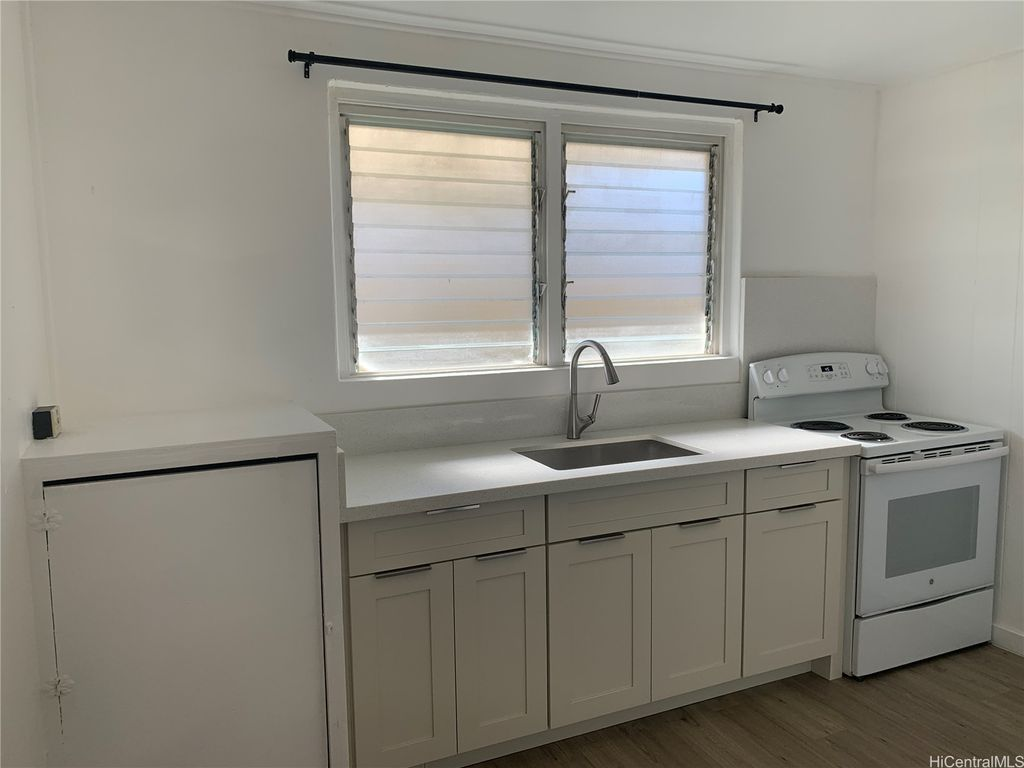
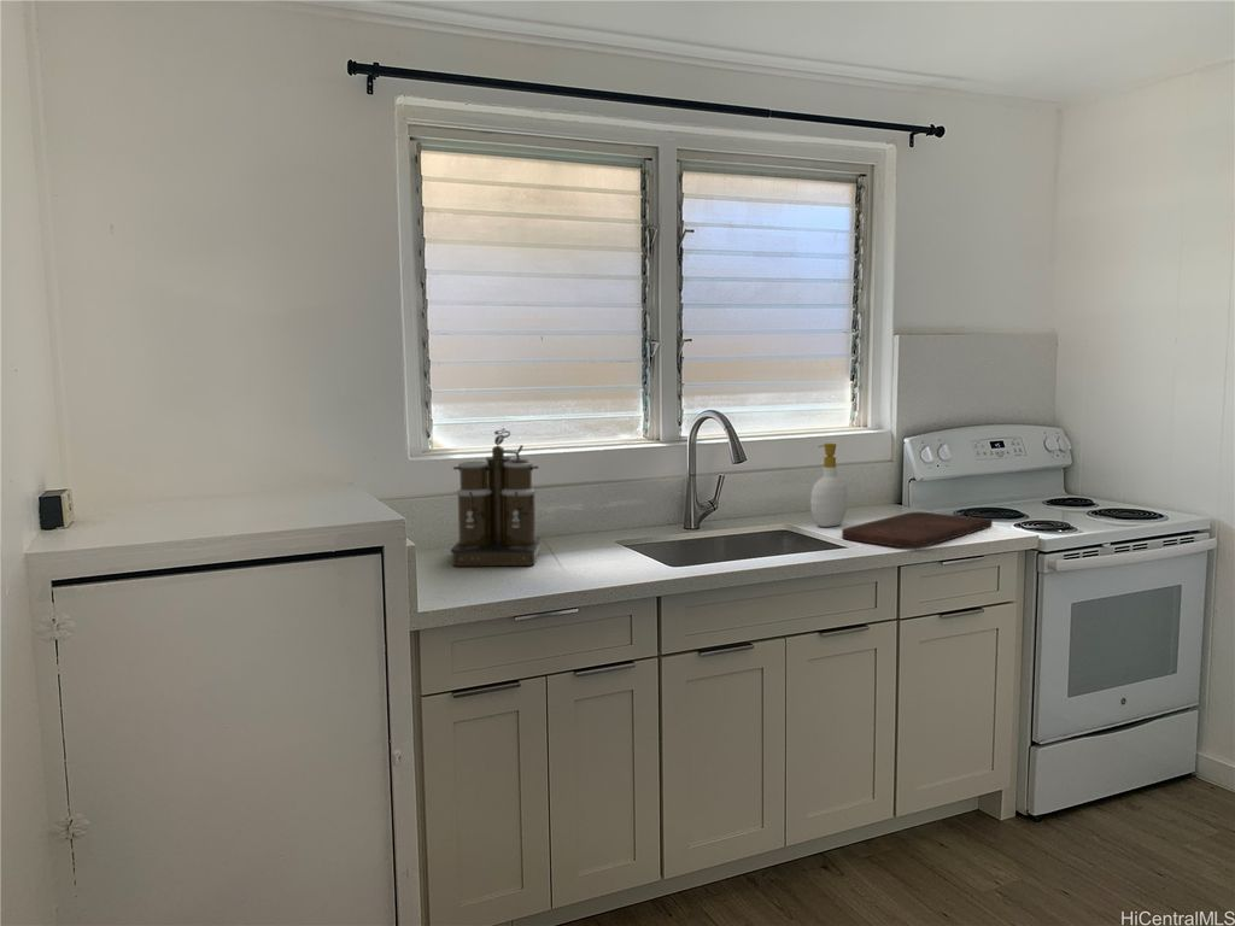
+ soap bottle (827, 483)
+ cutting board (915, 528)
+ coffee maker (496, 493)
